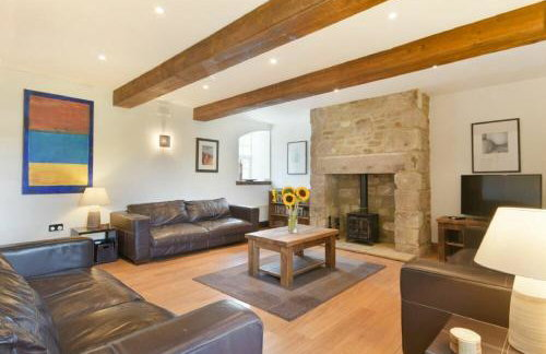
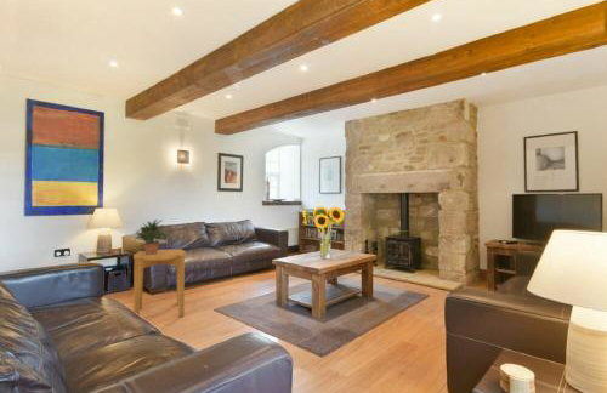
+ potted plant (151, 235)
+ side table (142, 283)
